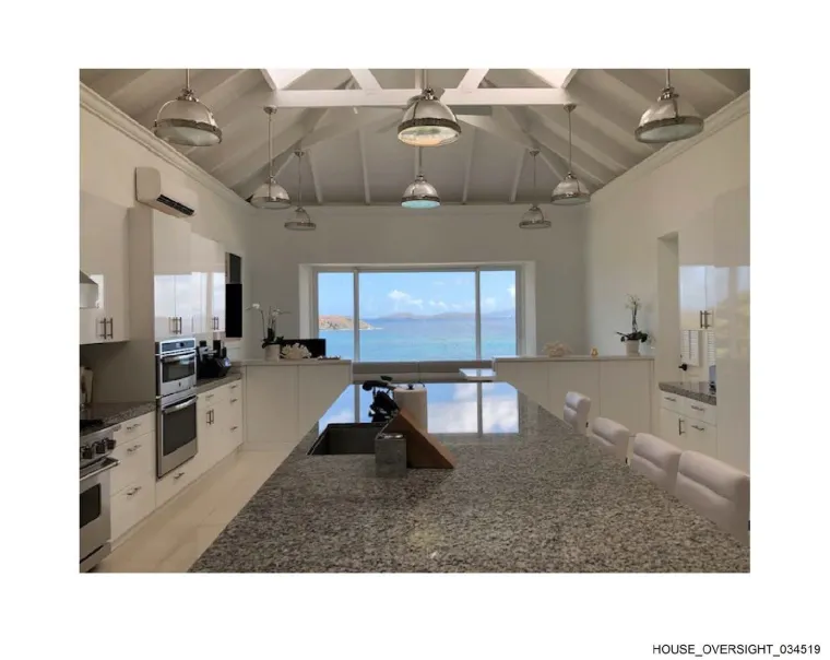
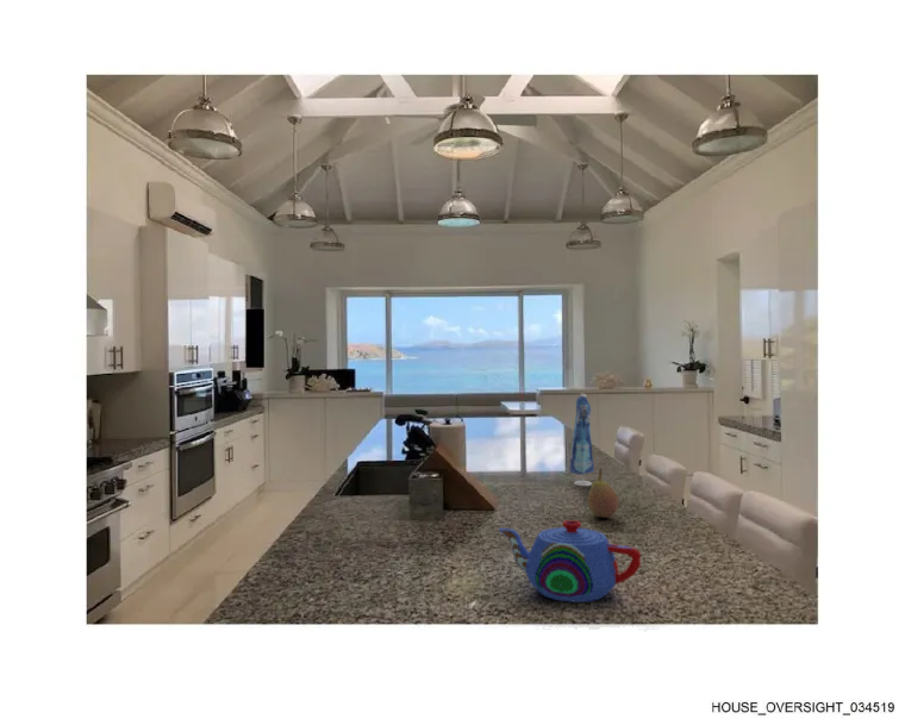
+ teapot (567, 556)
+ fruit (603, 493)
+ dress (581, 438)
